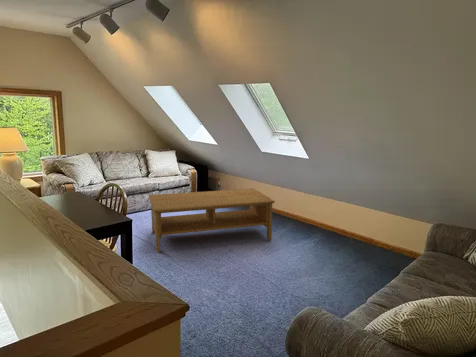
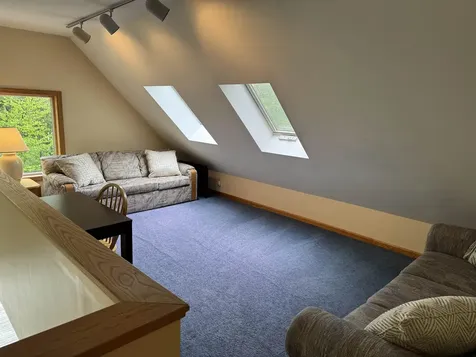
- coffee table (210, 217)
